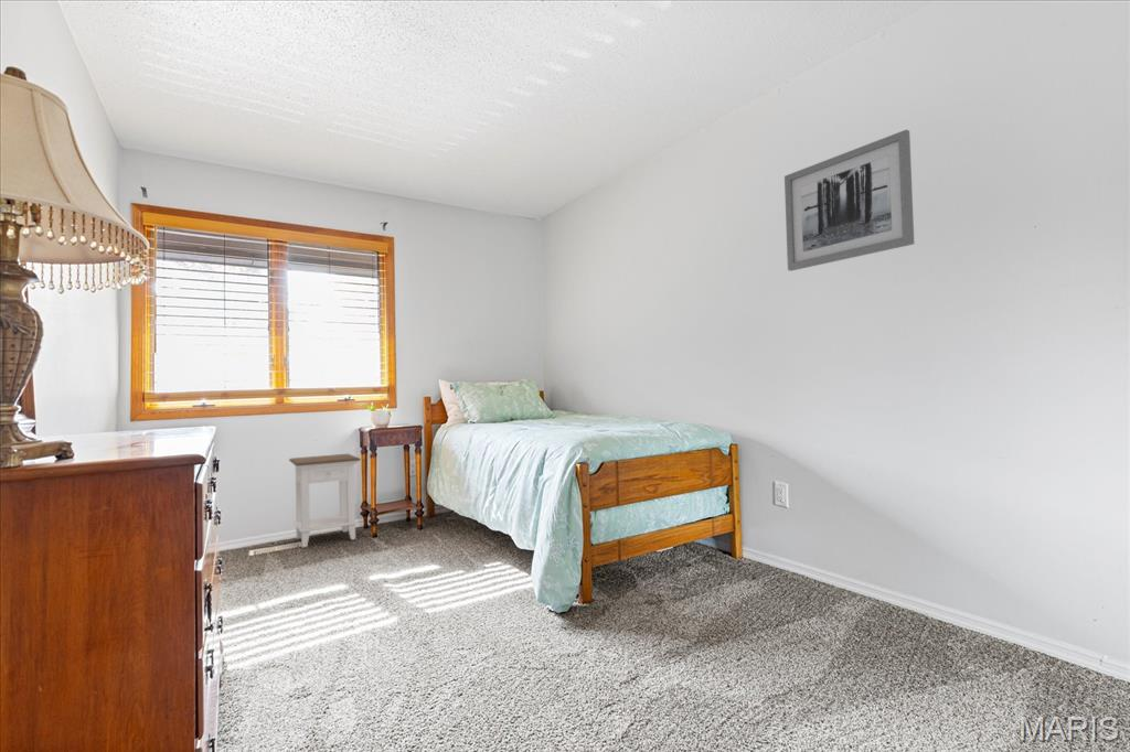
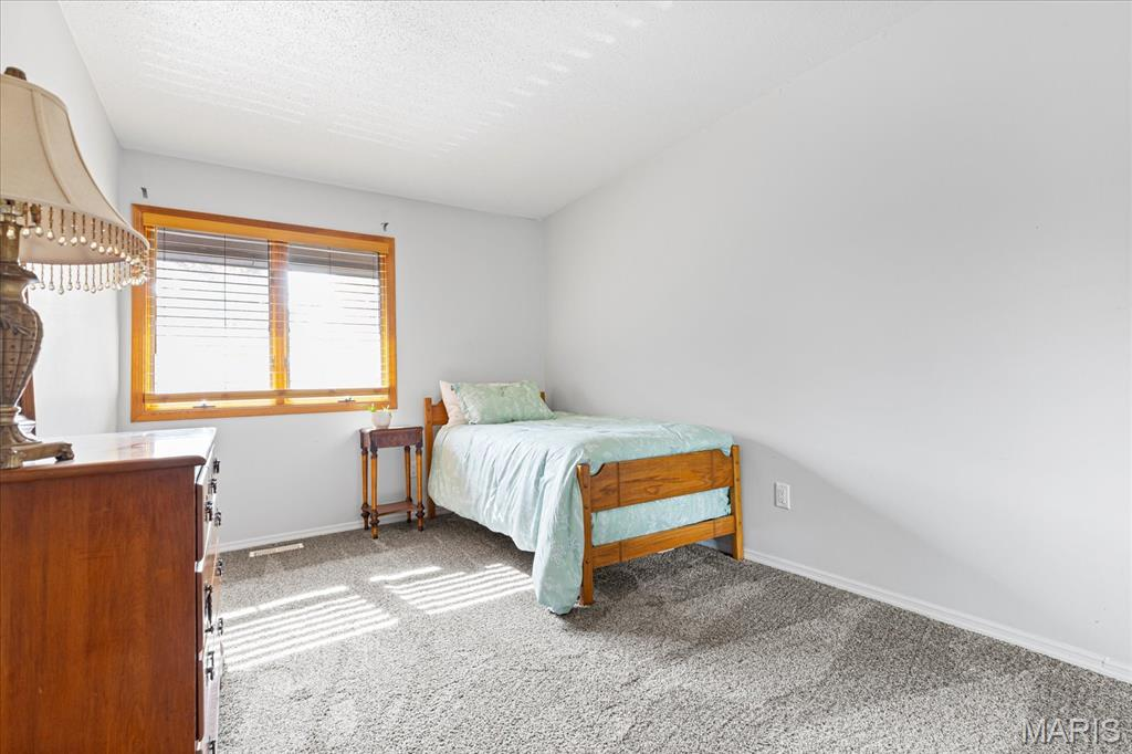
- wall art (843, 206)
- nightstand (340, 497)
